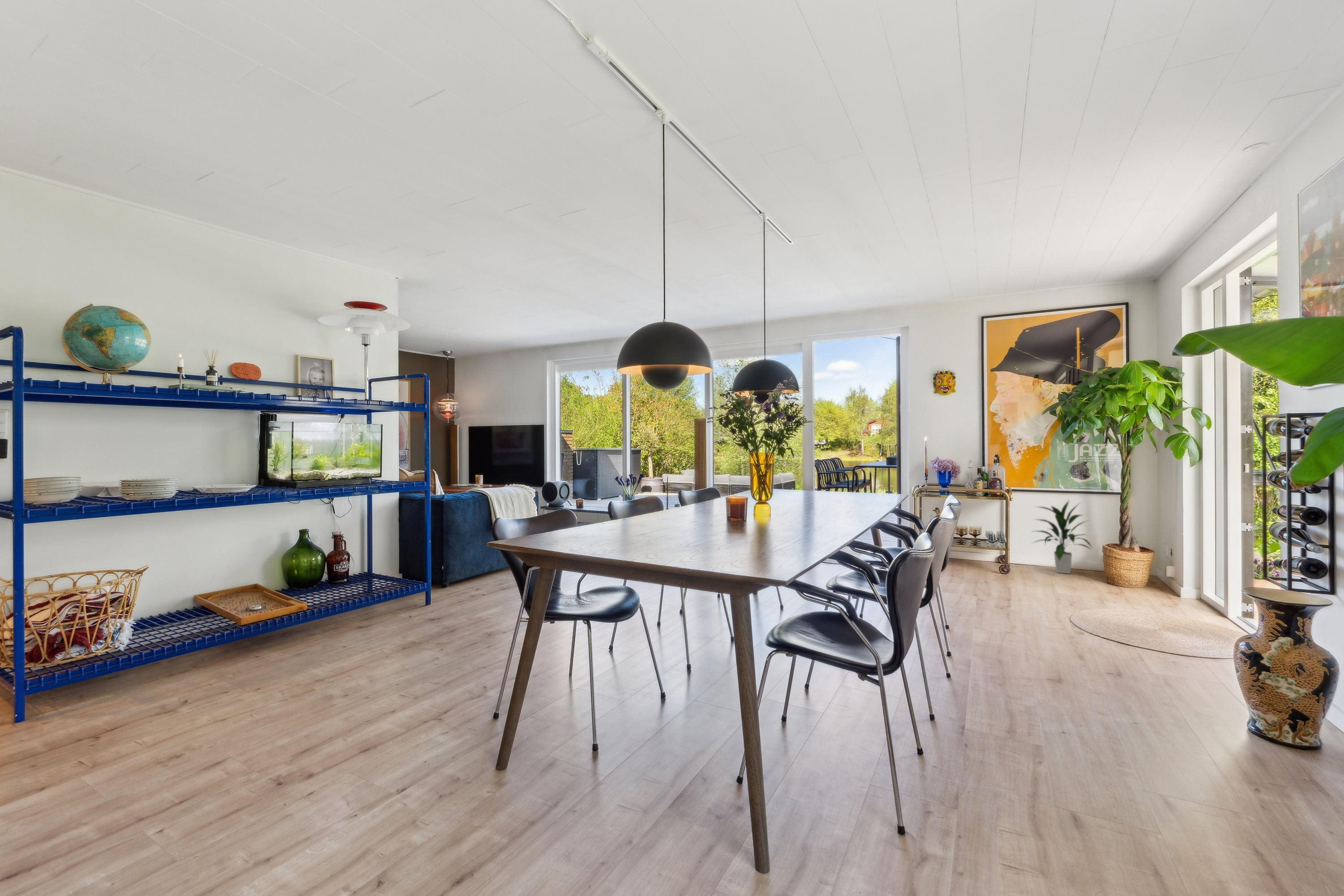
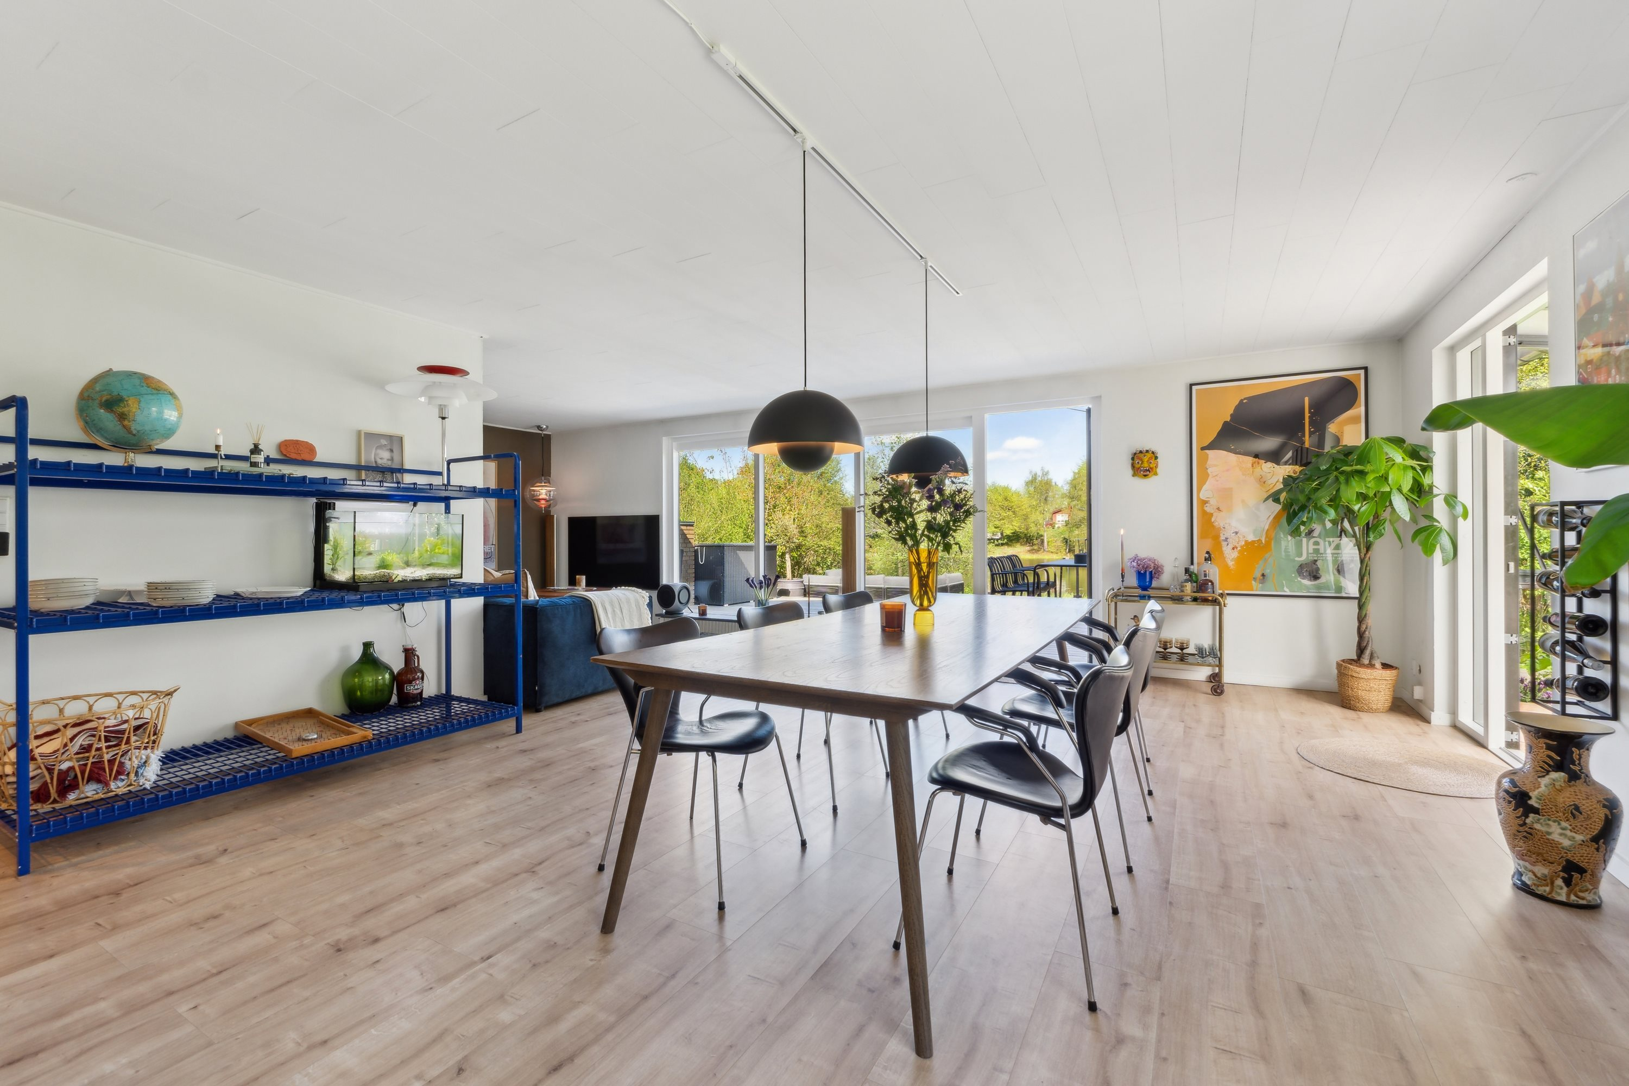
- indoor plant (1061, 536)
